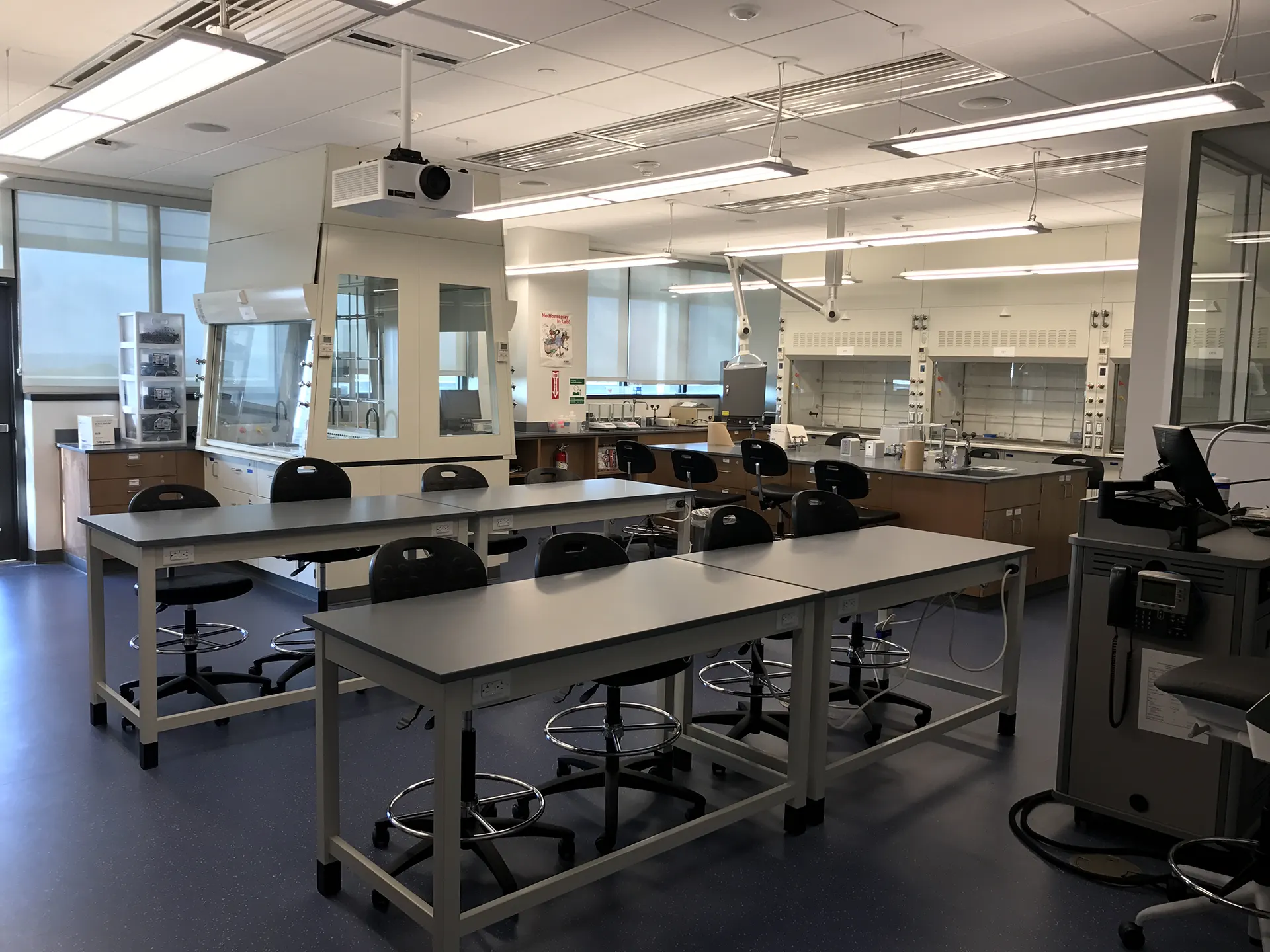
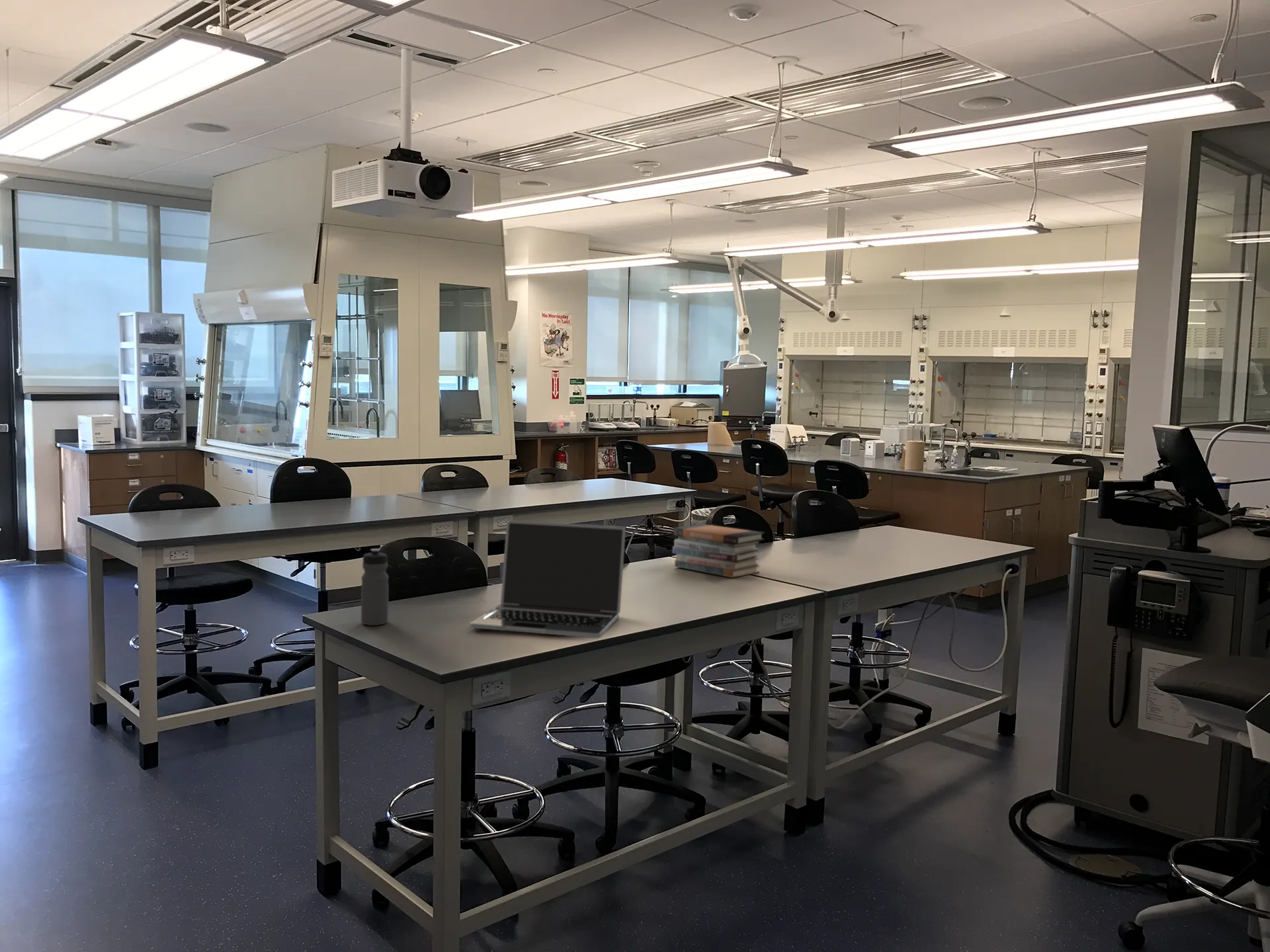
+ laptop (550, 576)
+ book stack (716, 549)
+ water bottle (374, 586)
